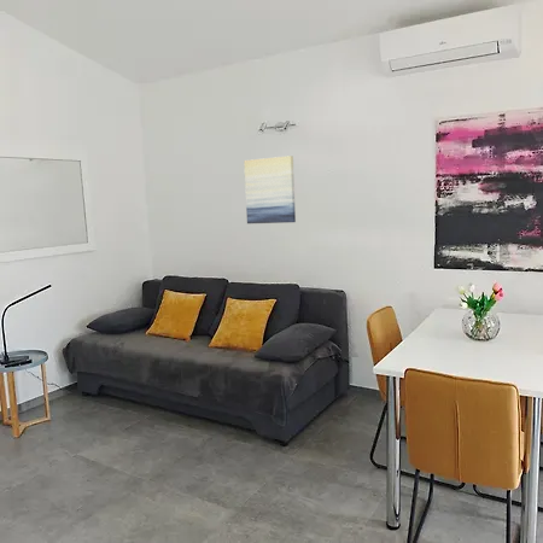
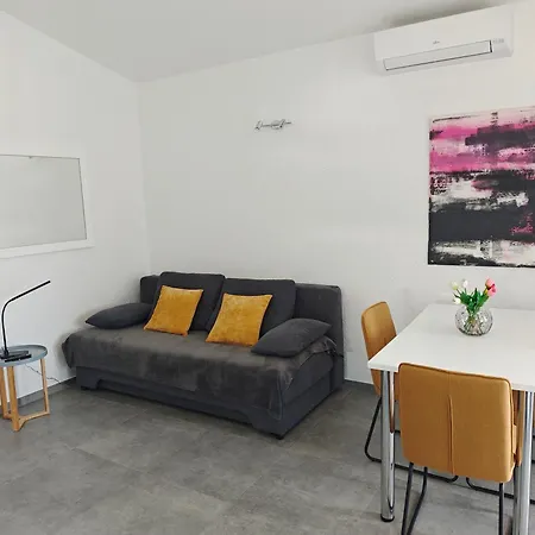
- wall art (269, 191)
